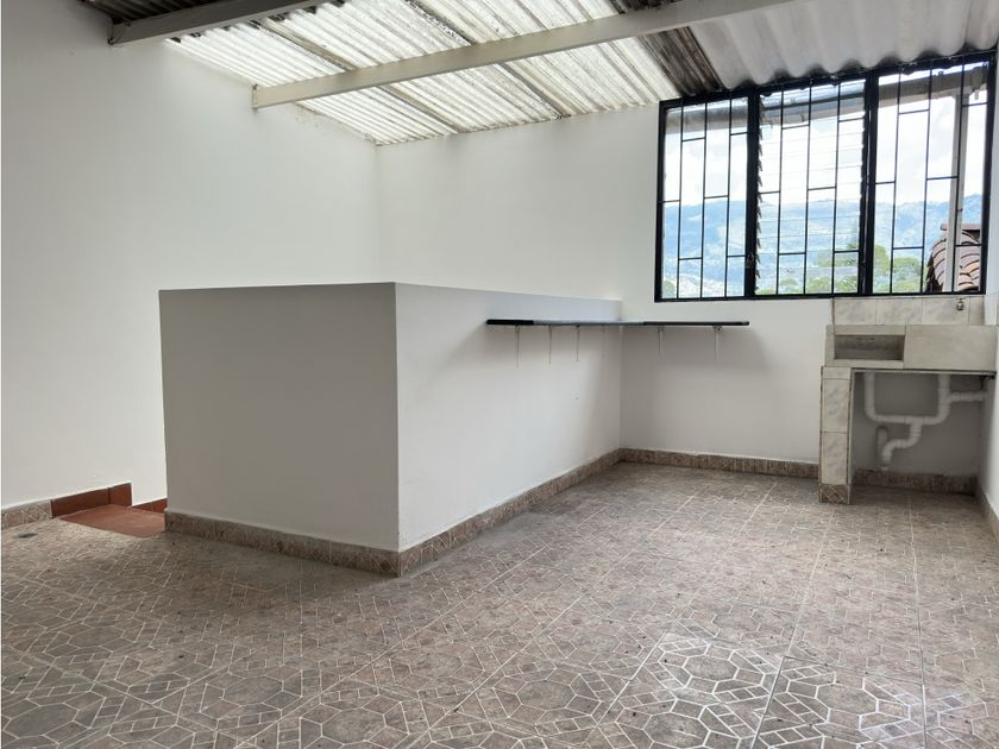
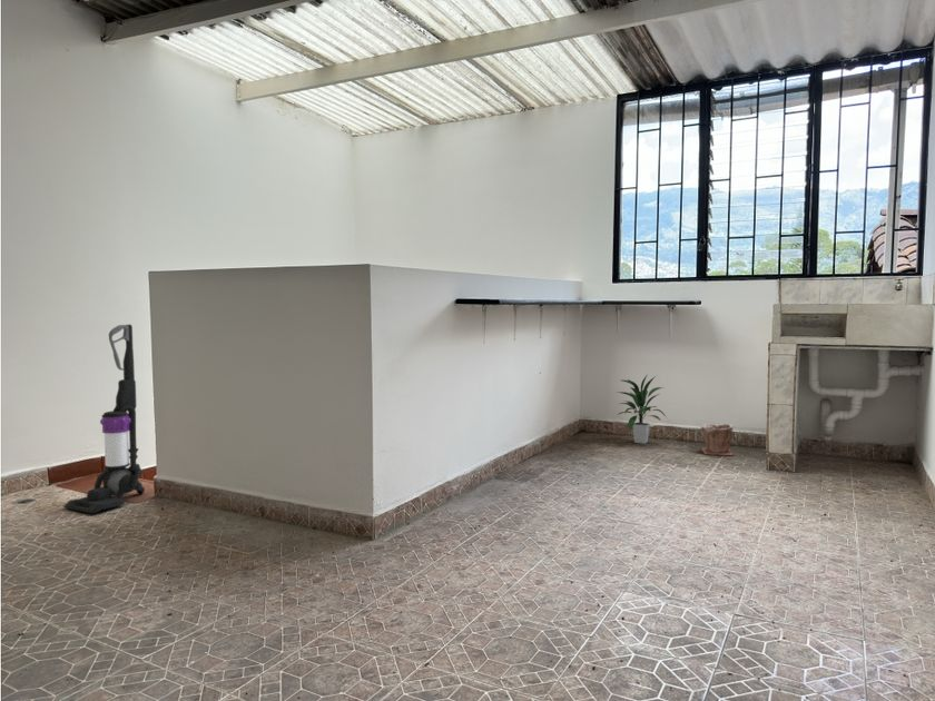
+ indoor plant (639, 408)
+ vacuum cleaner (109, 414)
+ plant pot (717, 437)
